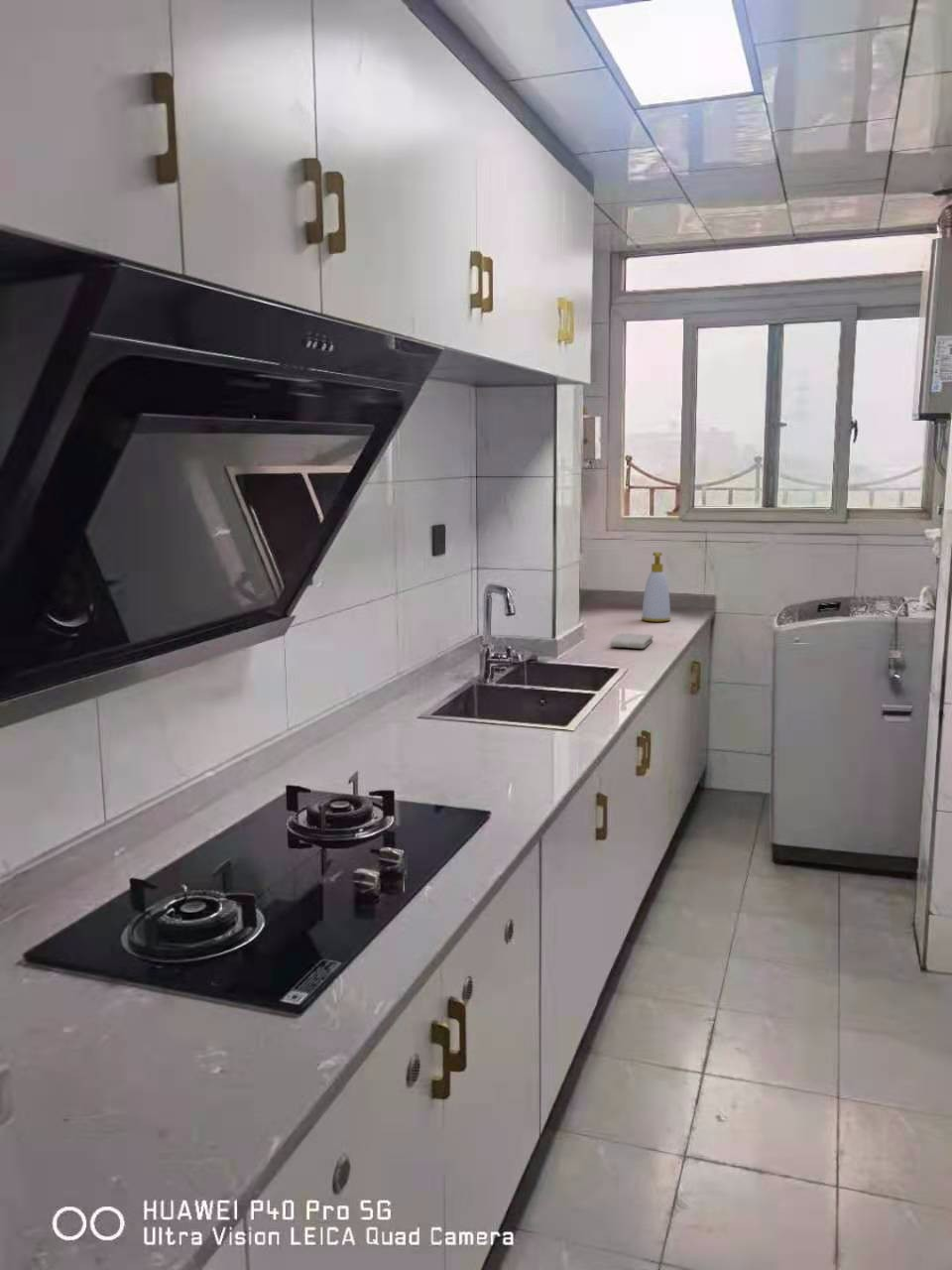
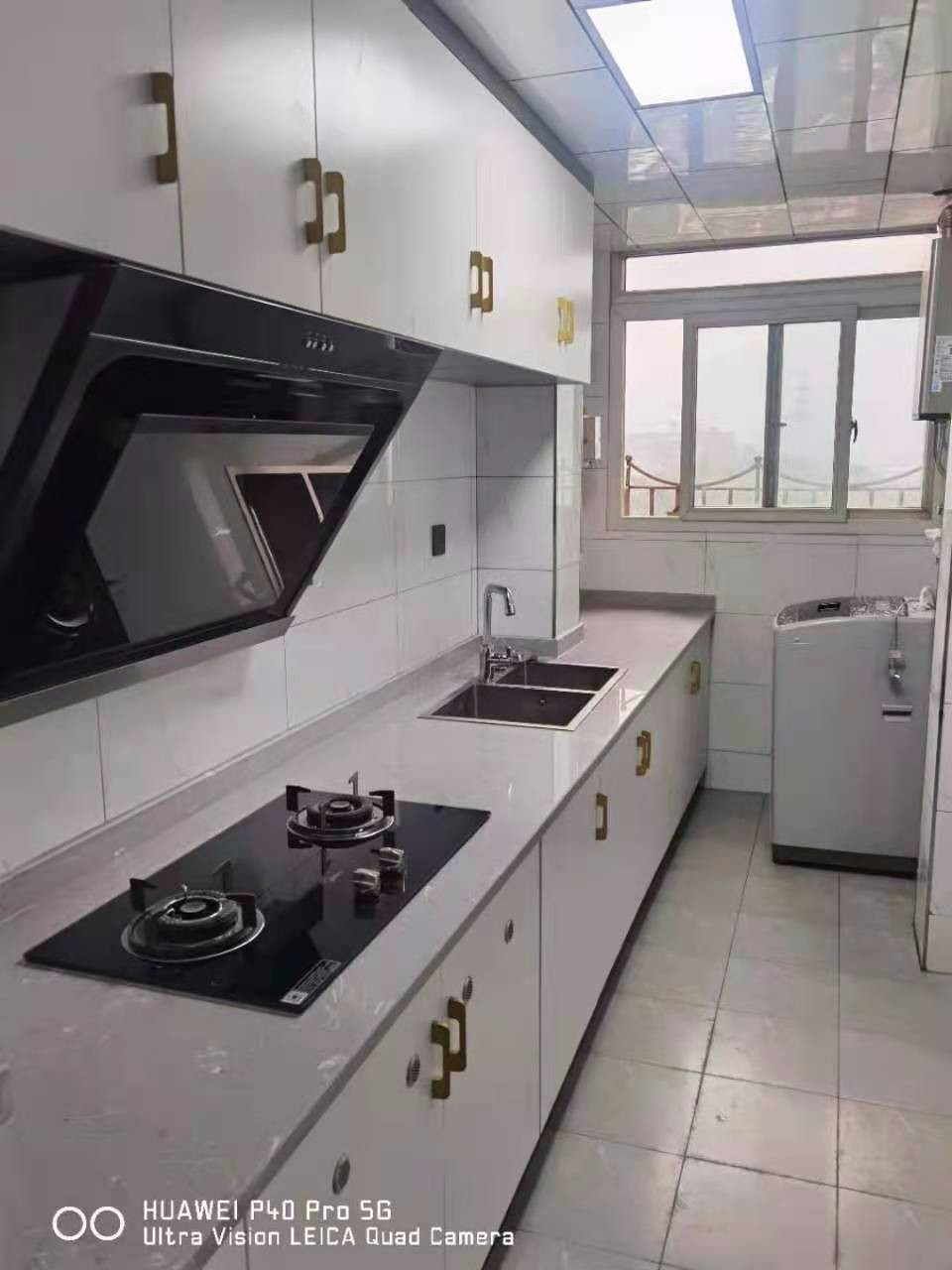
- washcloth (632, 640)
- soap bottle (656, 585)
